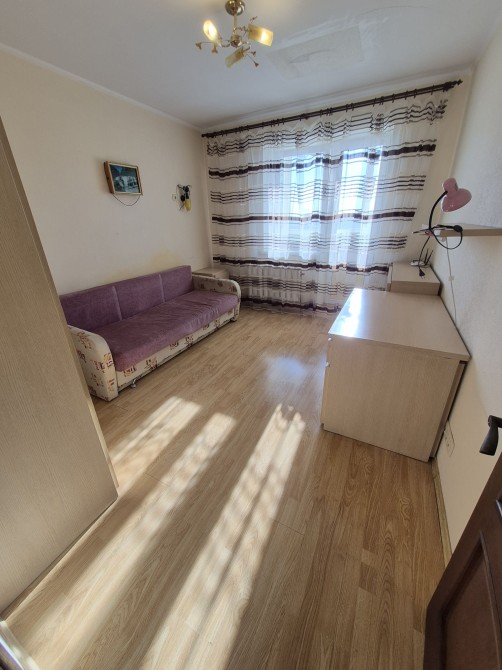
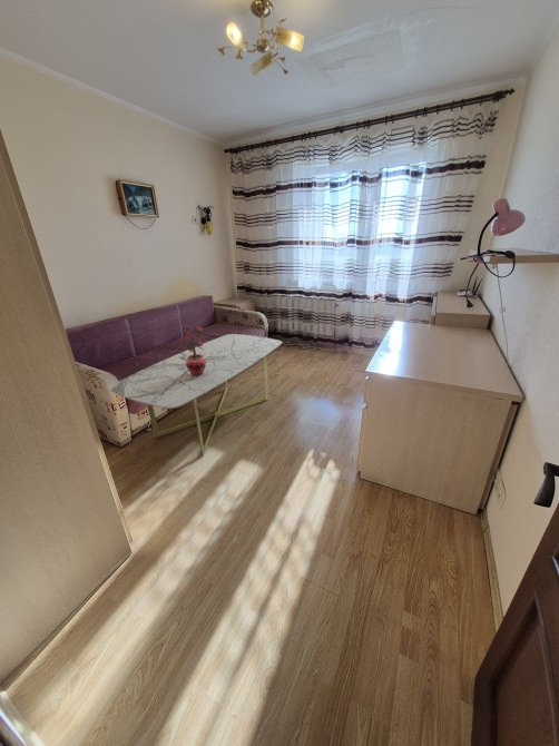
+ potted plant (193, 350)
+ coffee table (212, 389)
